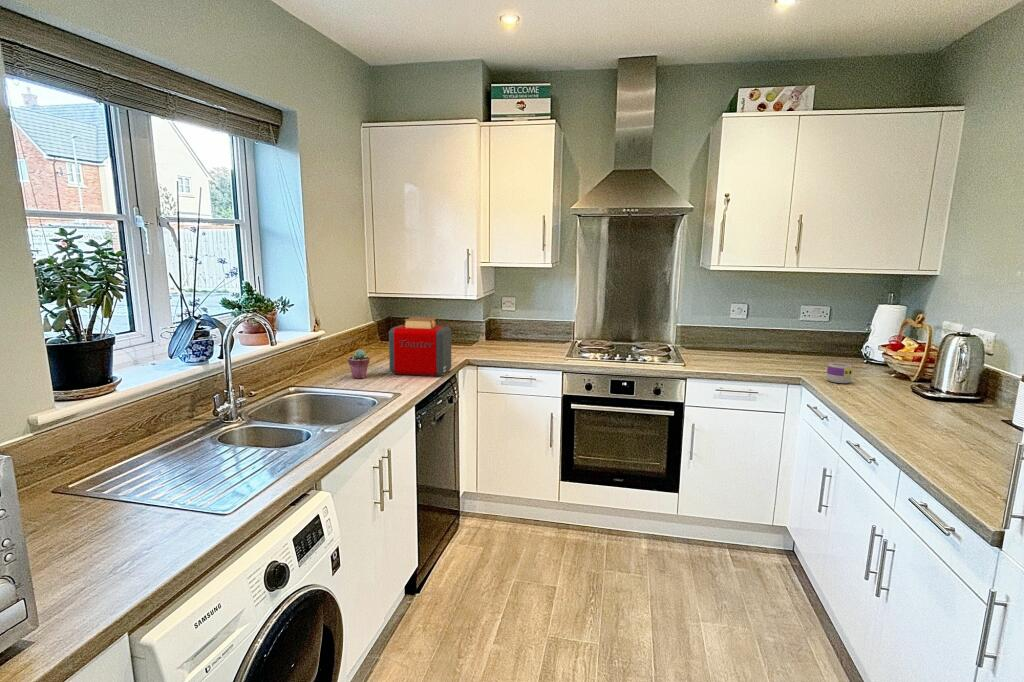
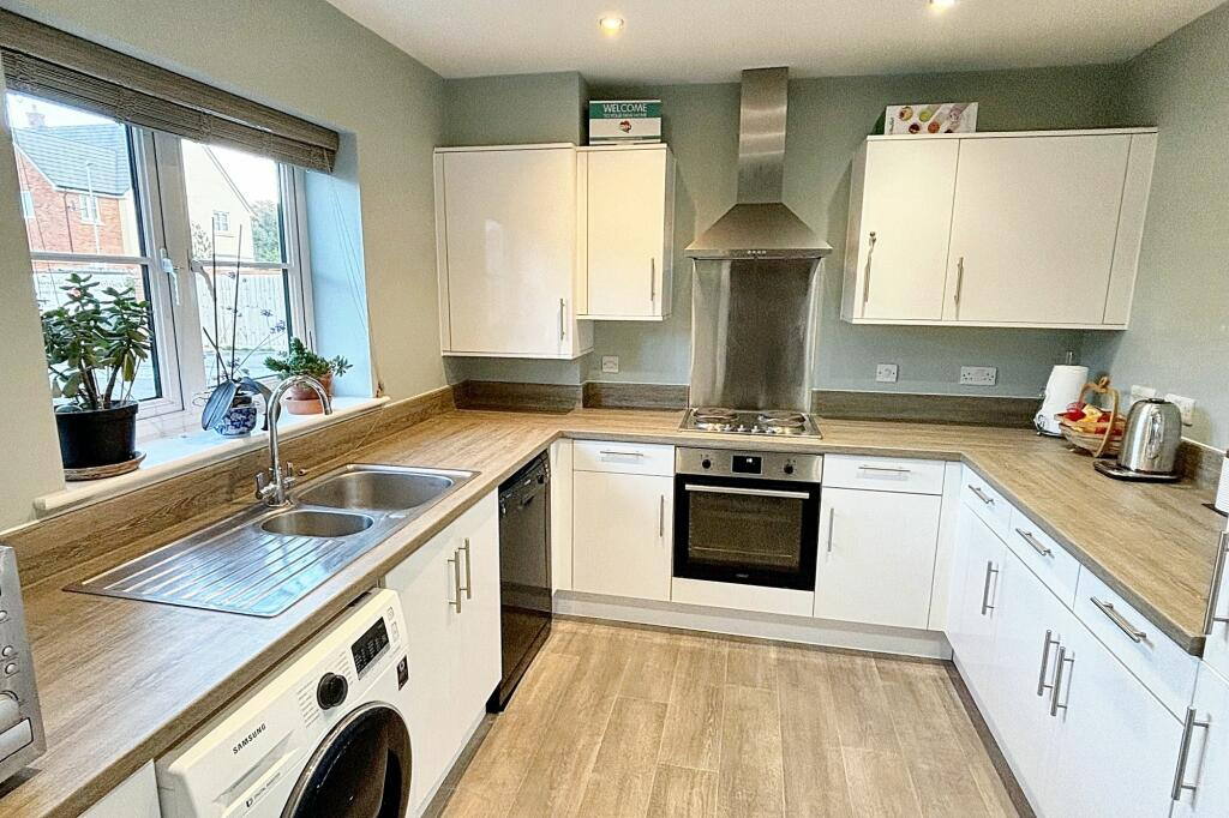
- potted succulent (359, 363)
- mug (837, 372)
- toaster (420, 345)
